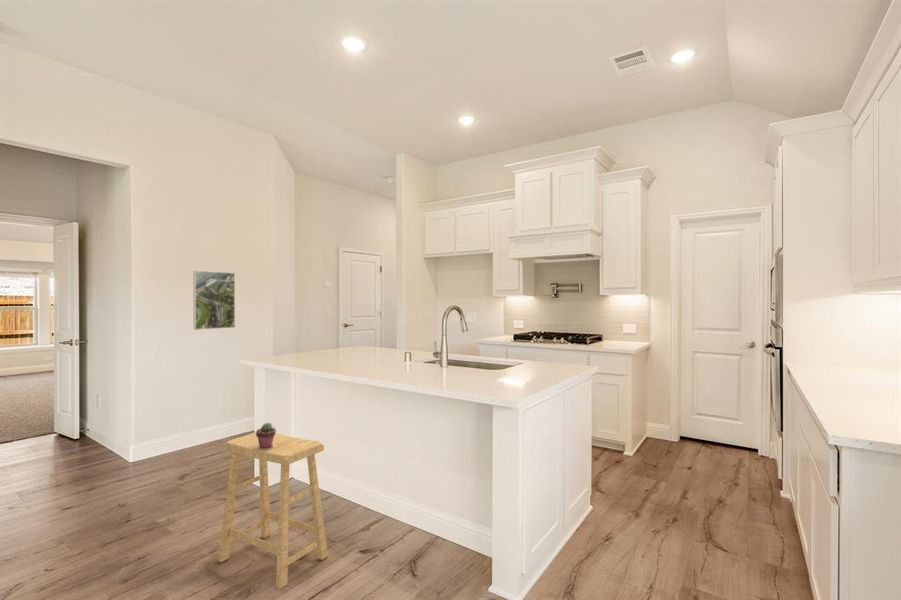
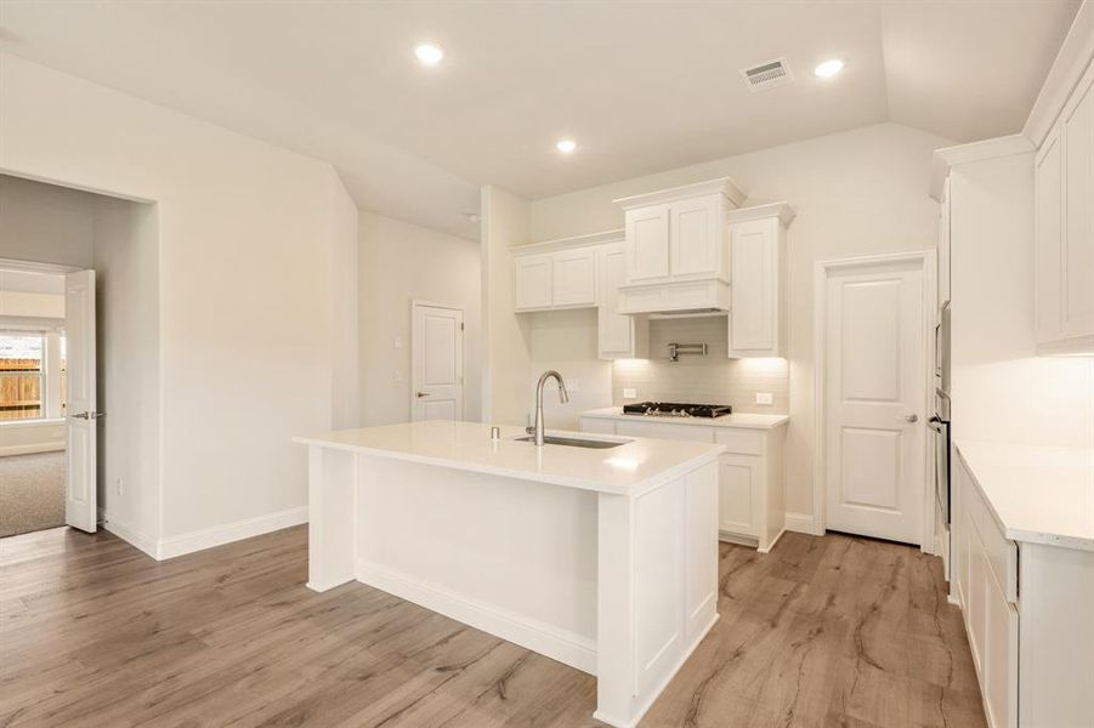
- stool (268, 500)
- potted succulent (266, 434)
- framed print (215, 300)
